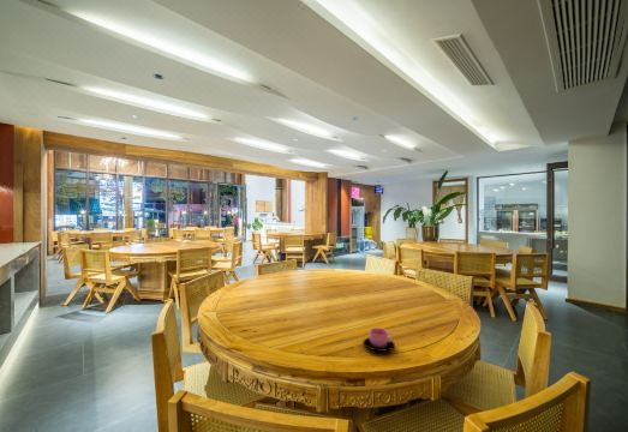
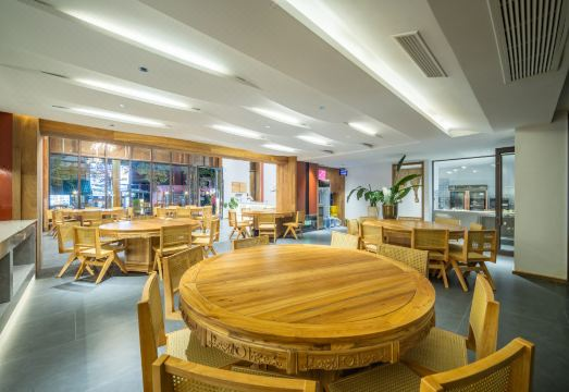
- cup (378, 338)
